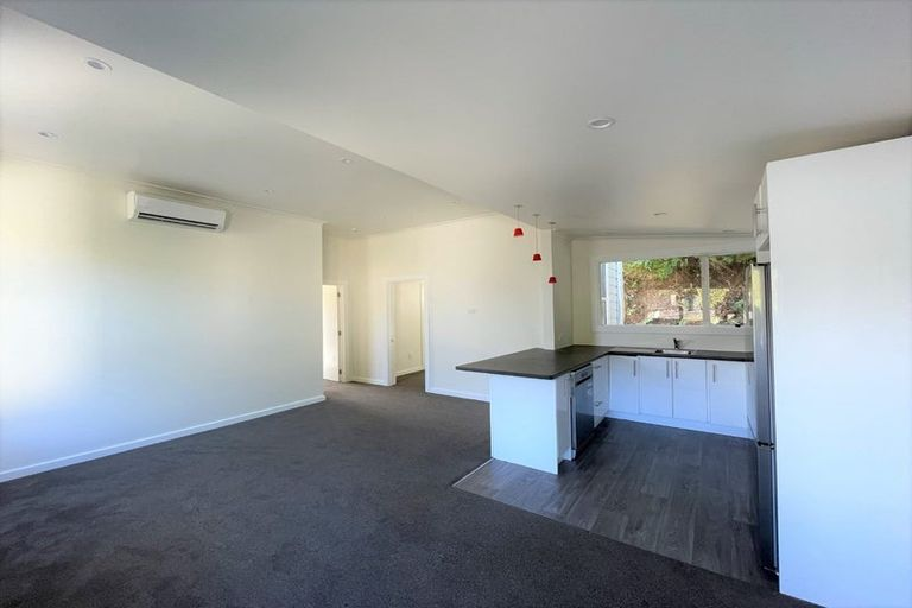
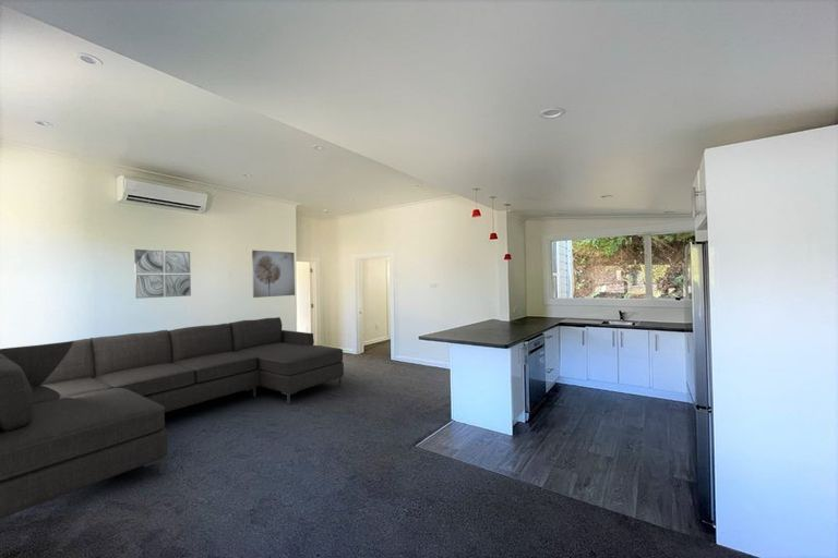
+ wall art (274, 274)
+ sofa (202, 374)
+ wall art (163, 272)
